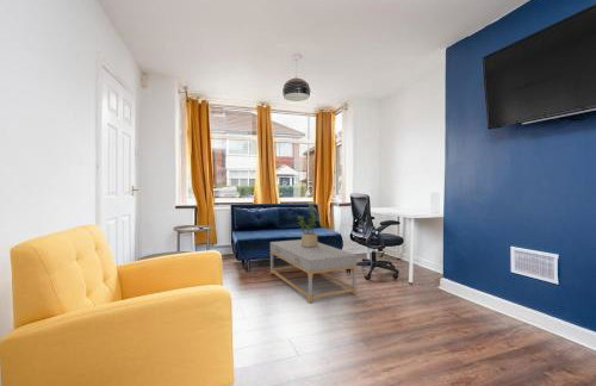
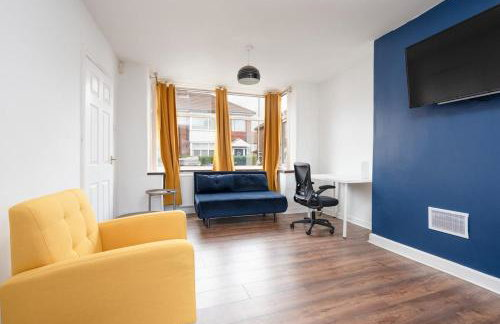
- potted plant (306, 225)
- coffee table (308, 264)
